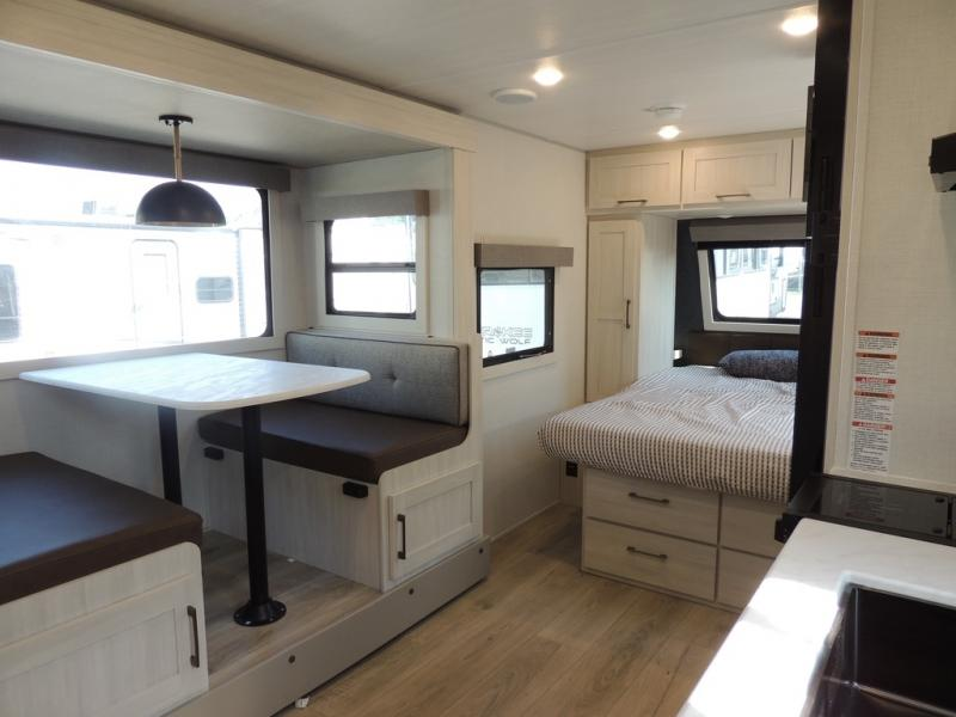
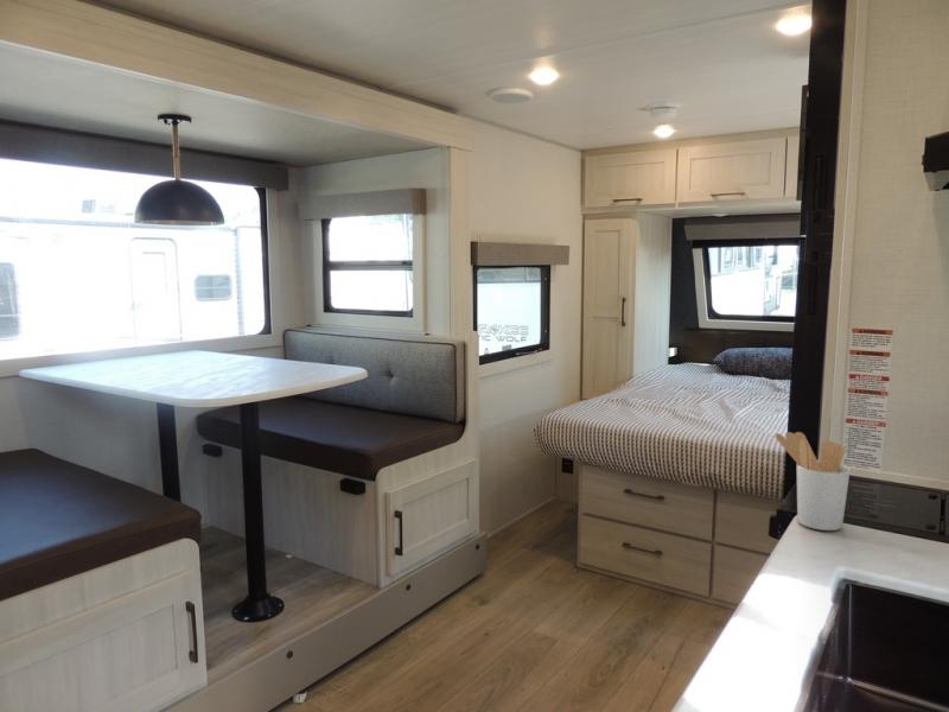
+ utensil holder (810, 477)
